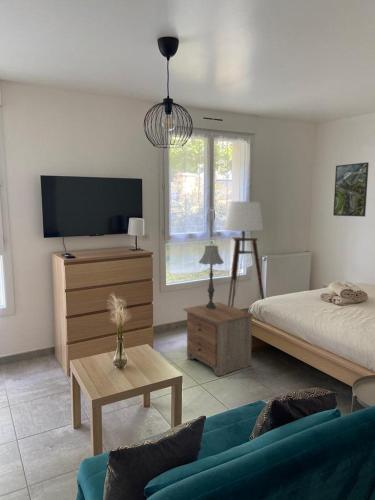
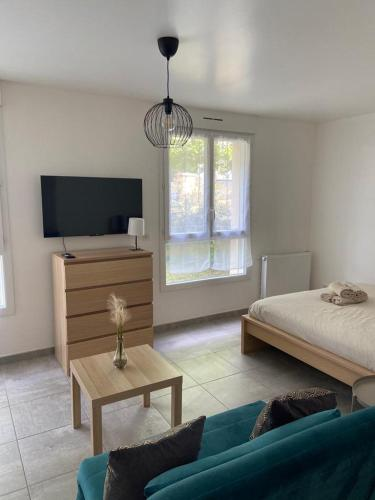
- floor lamp (233, 266)
- table lamp (211, 277)
- nightstand (216, 337)
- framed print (350, 190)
